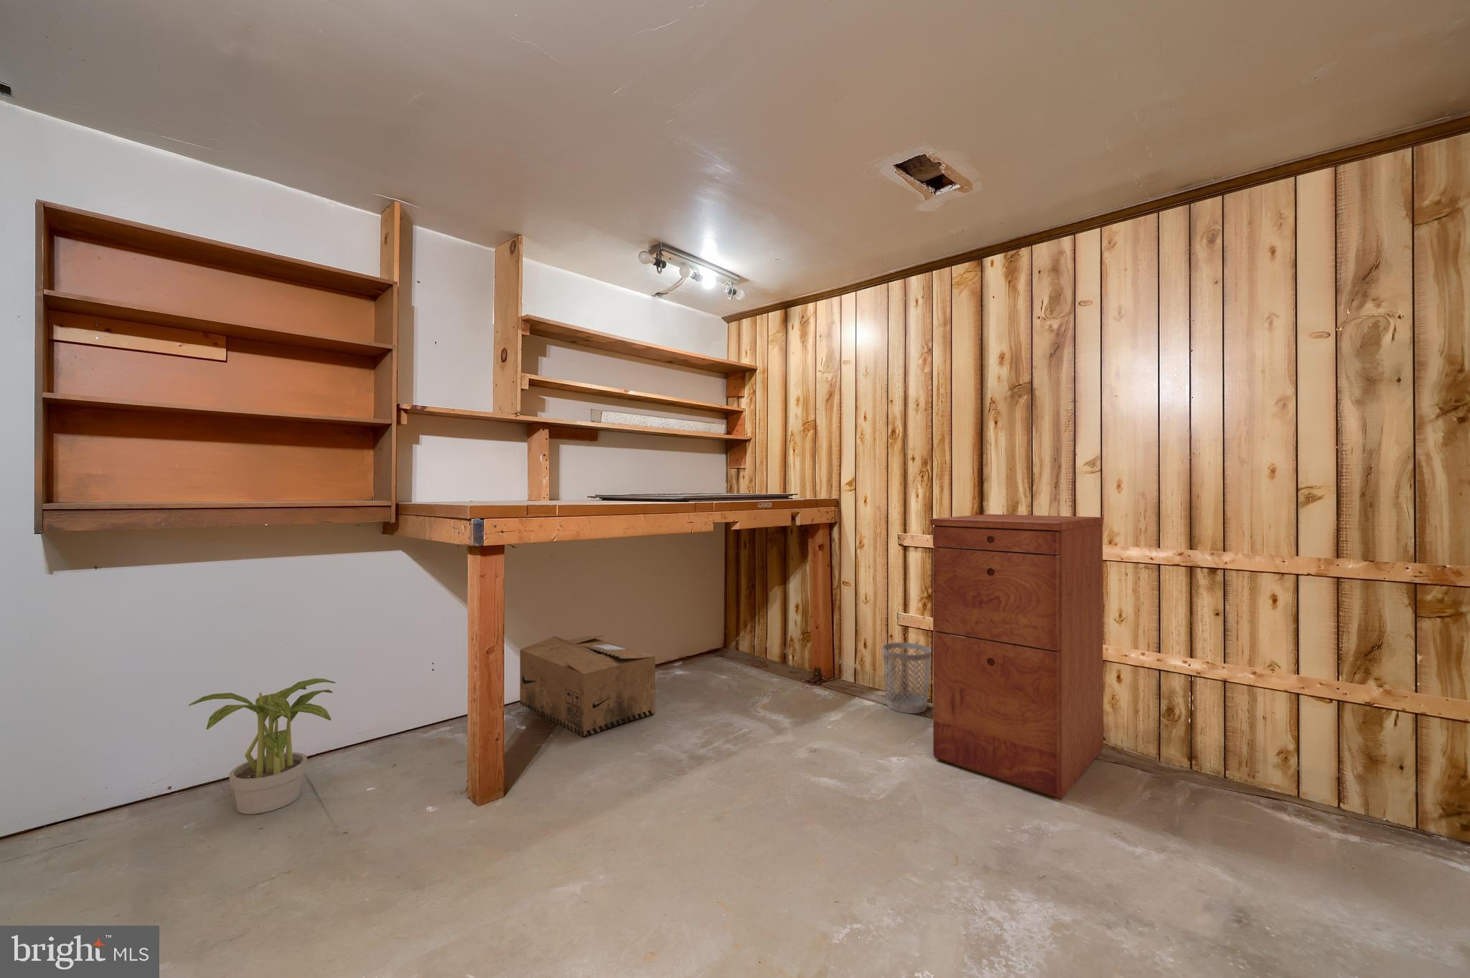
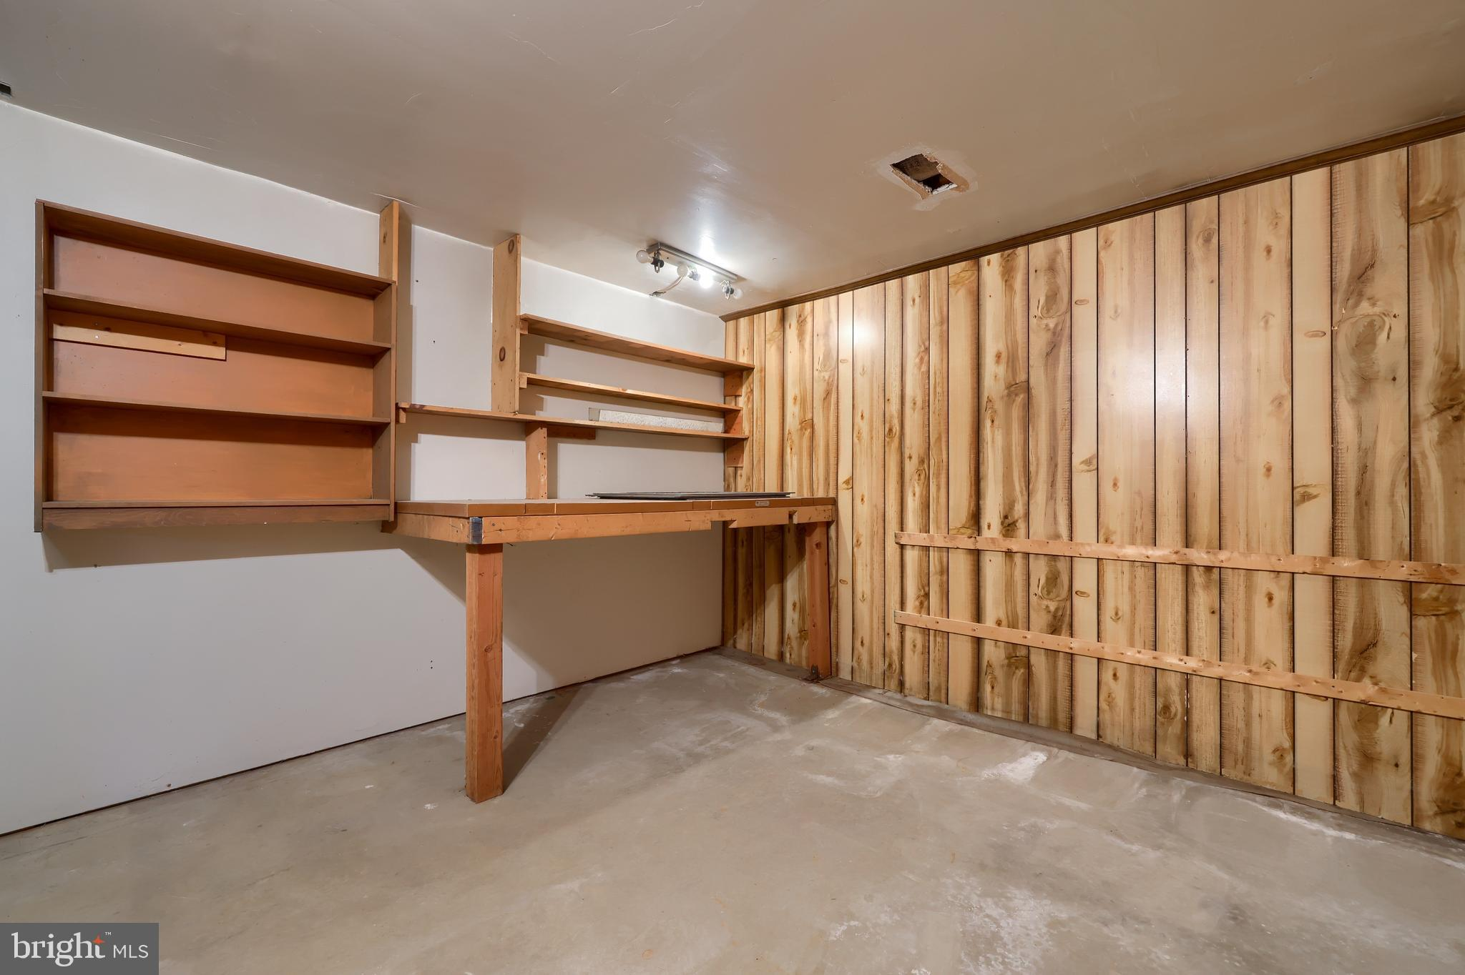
- cardboard box (585, 677)
- filing cabinet (1019, 636)
- wastebasket (906, 677)
- potted plant (271, 743)
